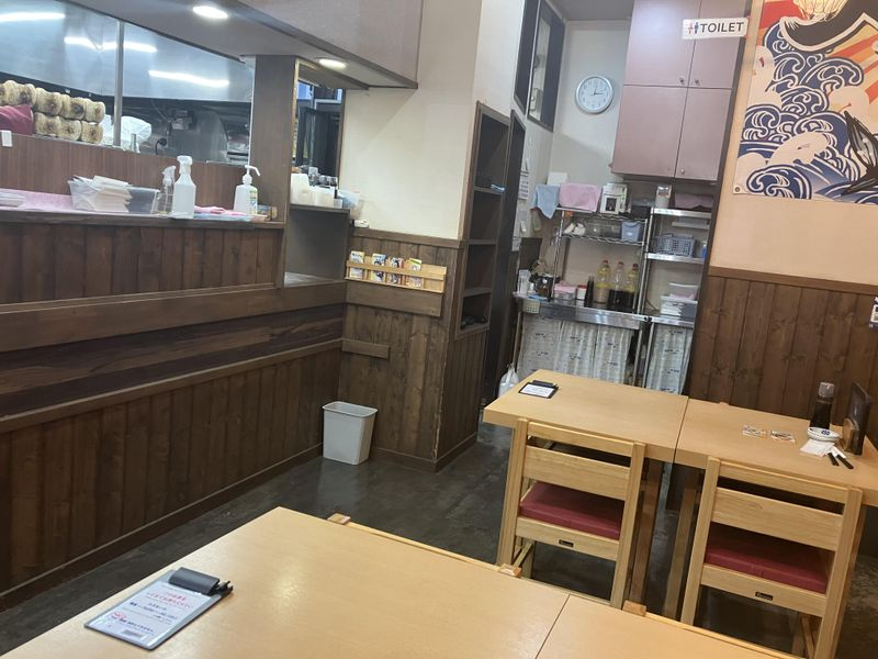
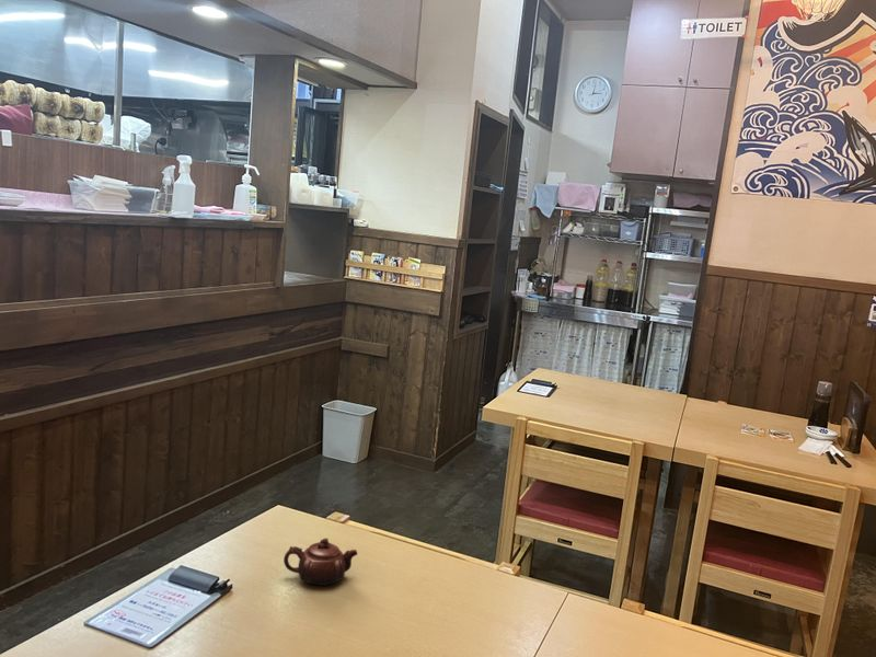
+ teapot (321, 557)
